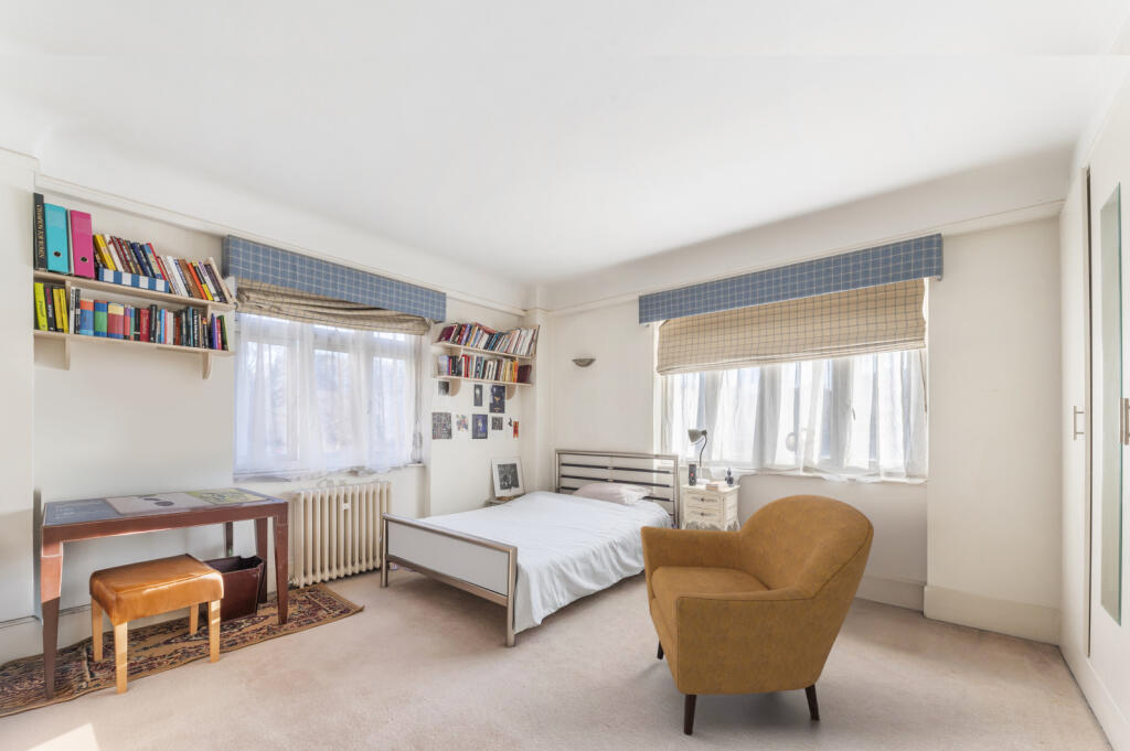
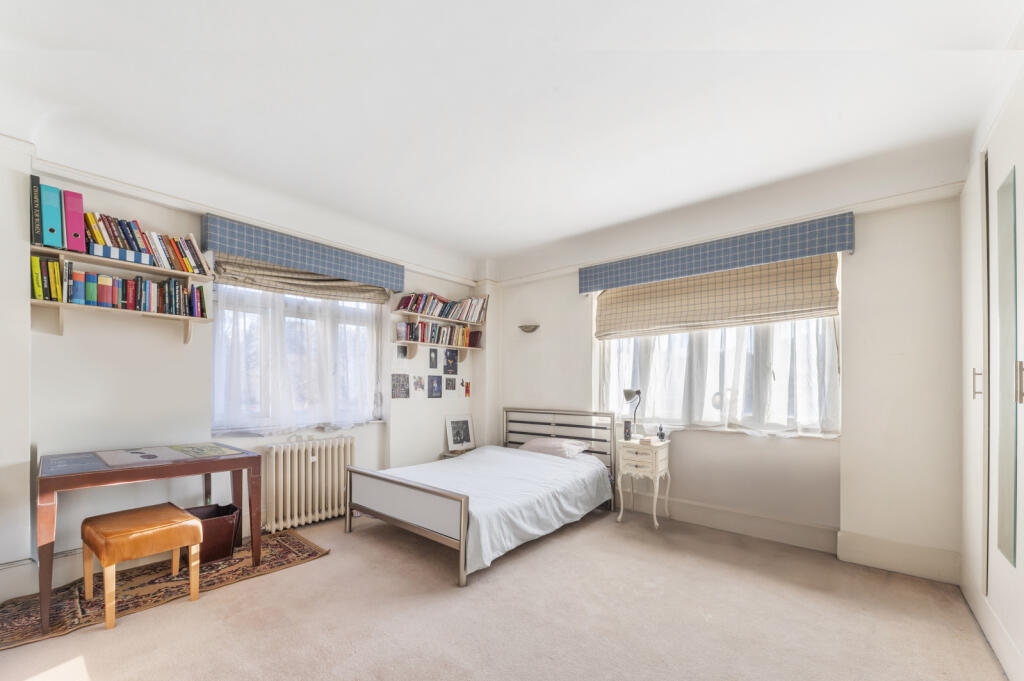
- armchair (751, 598)
